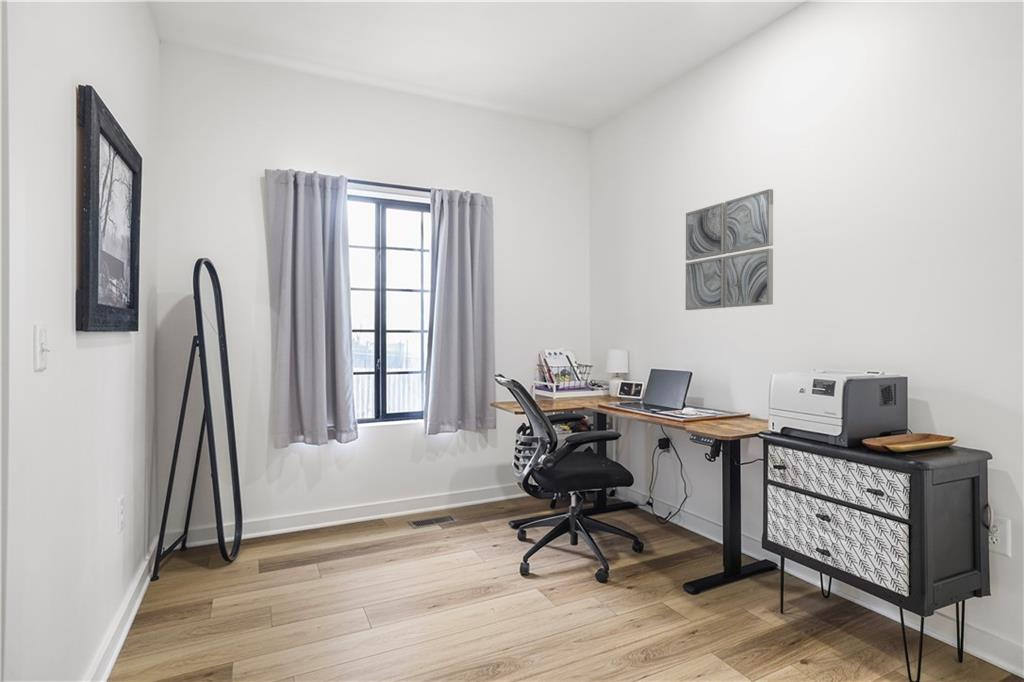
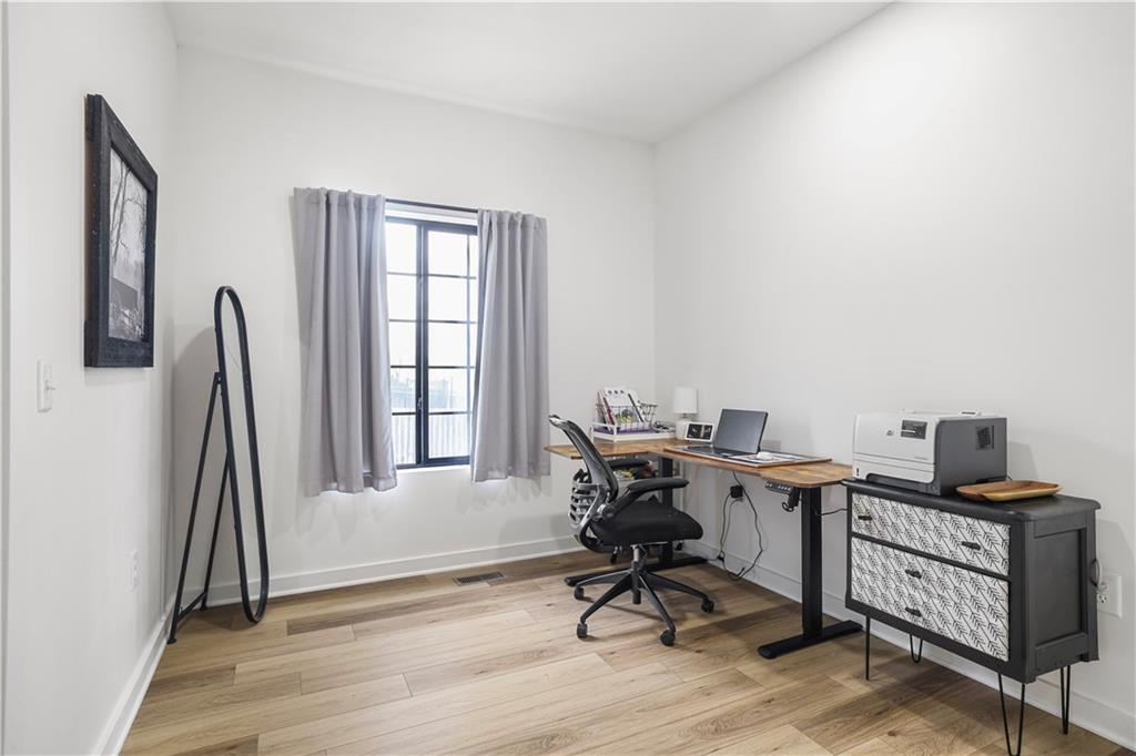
- wall art (725, 253)
